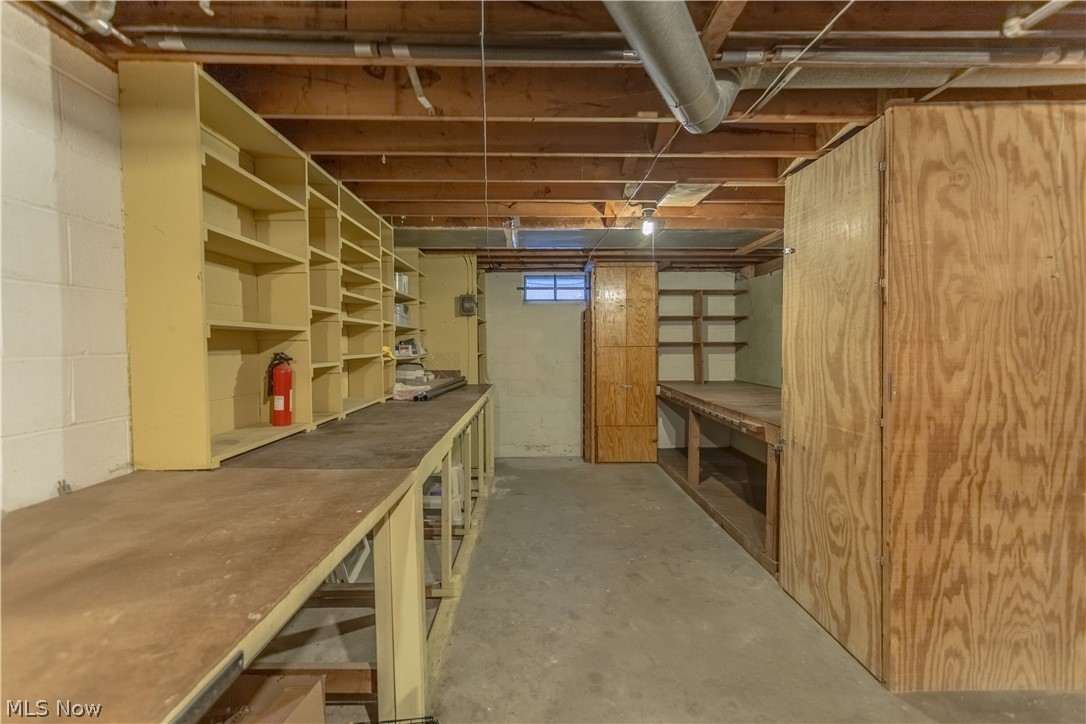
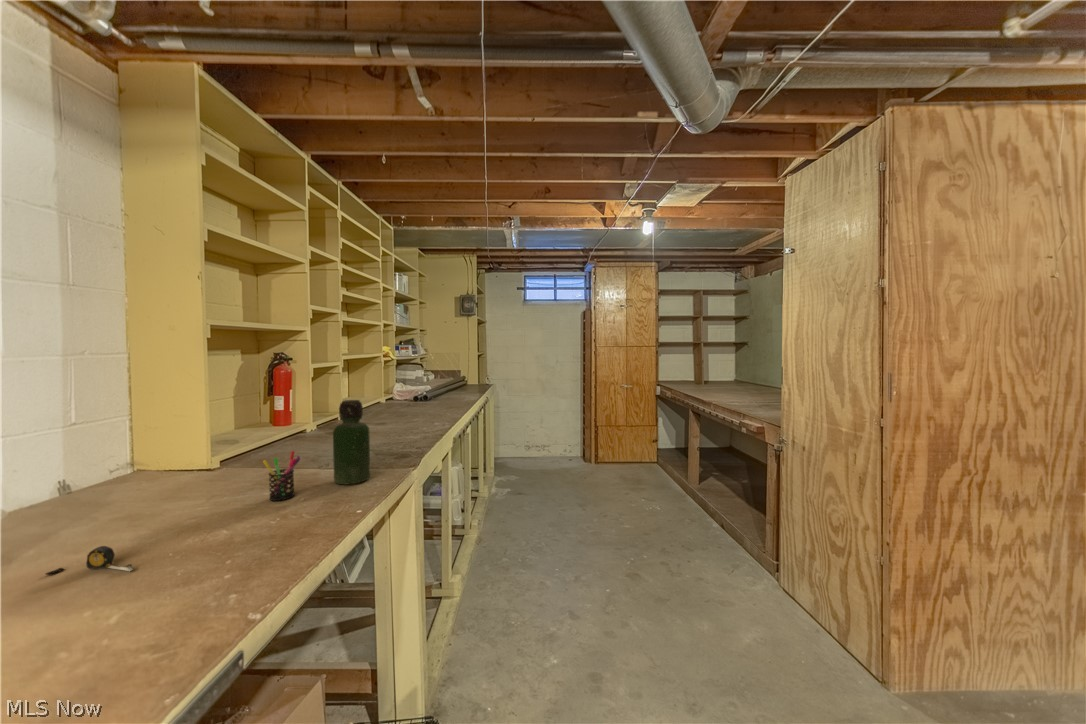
+ bottle (351, 440)
+ tape measure (90, 561)
+ pen holder (281, 474)
